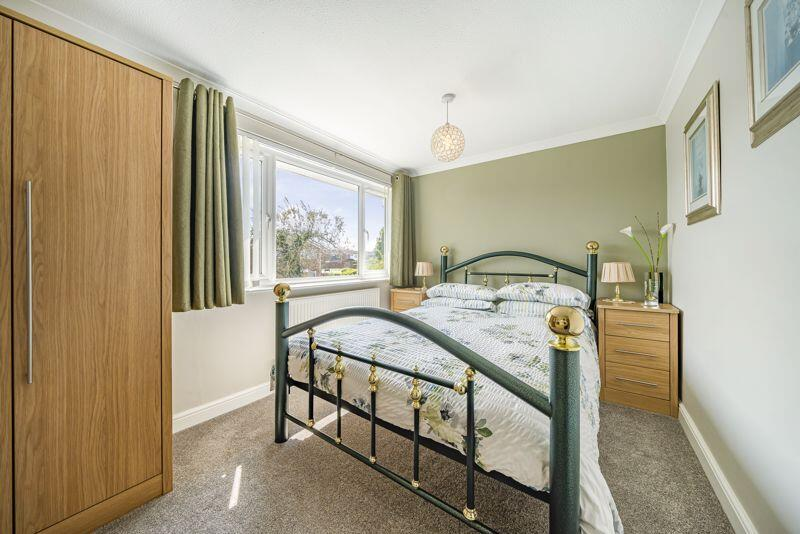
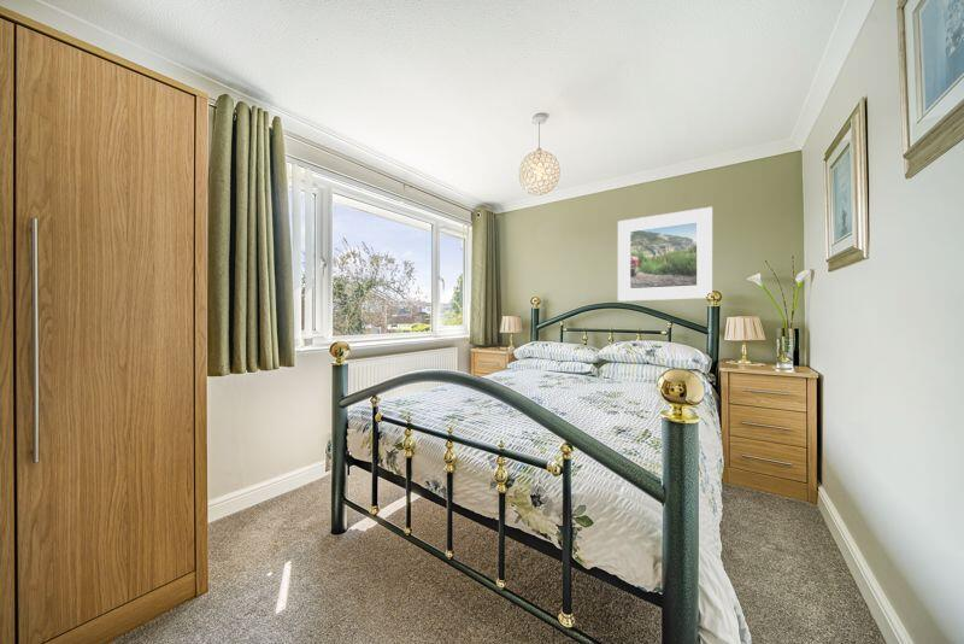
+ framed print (662, 257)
